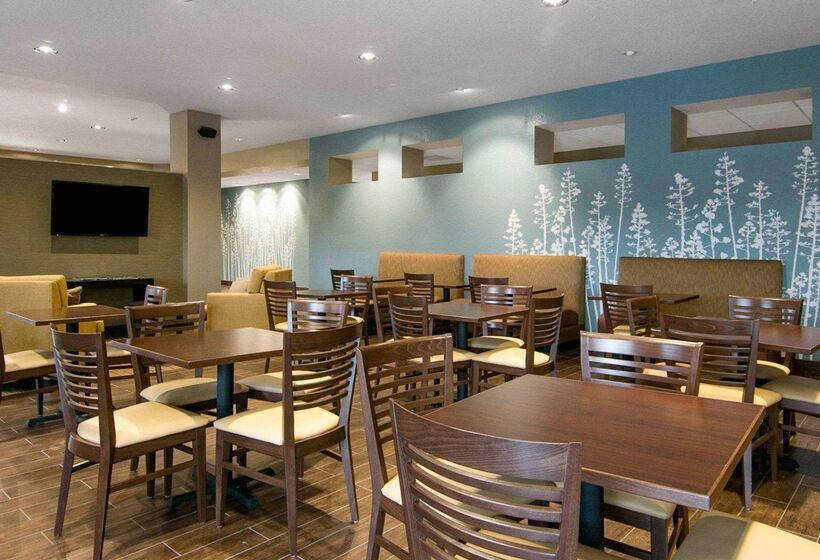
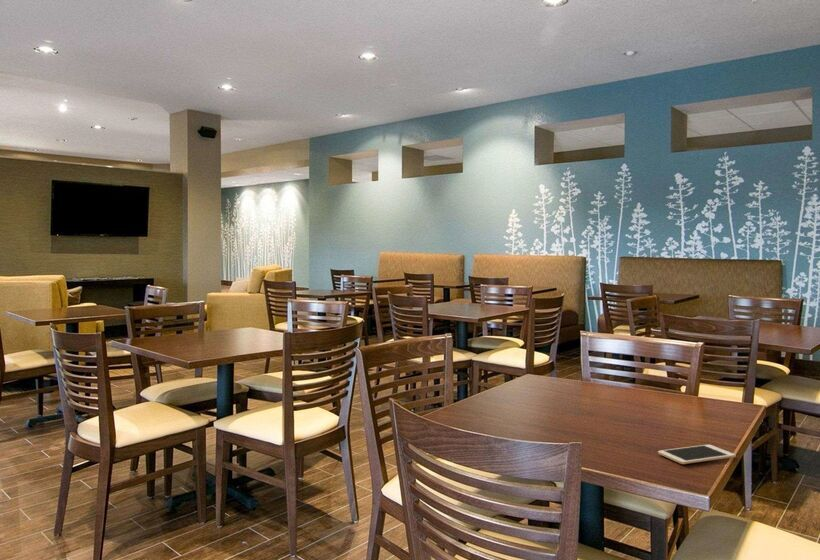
+ cell phone (696, 454)
